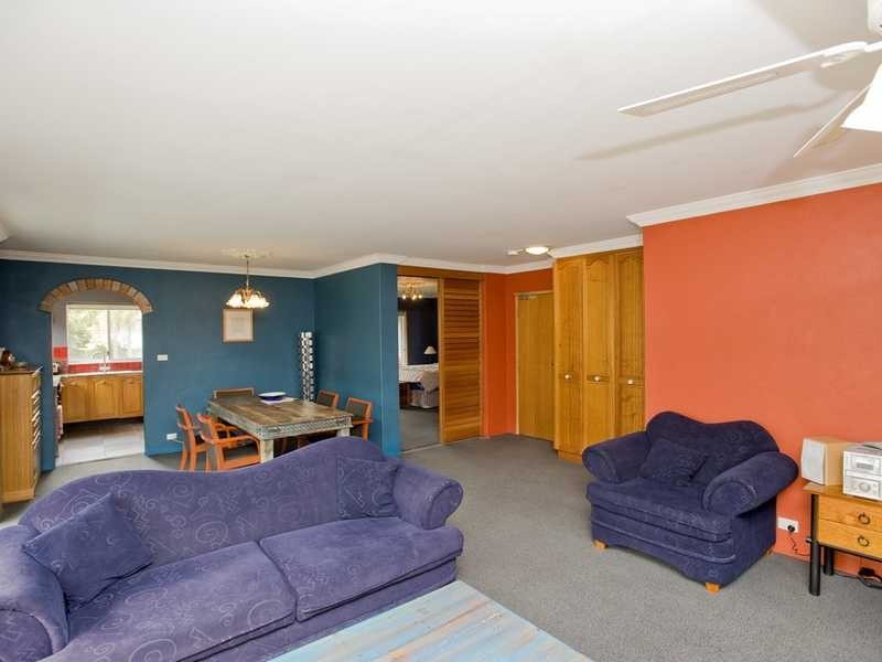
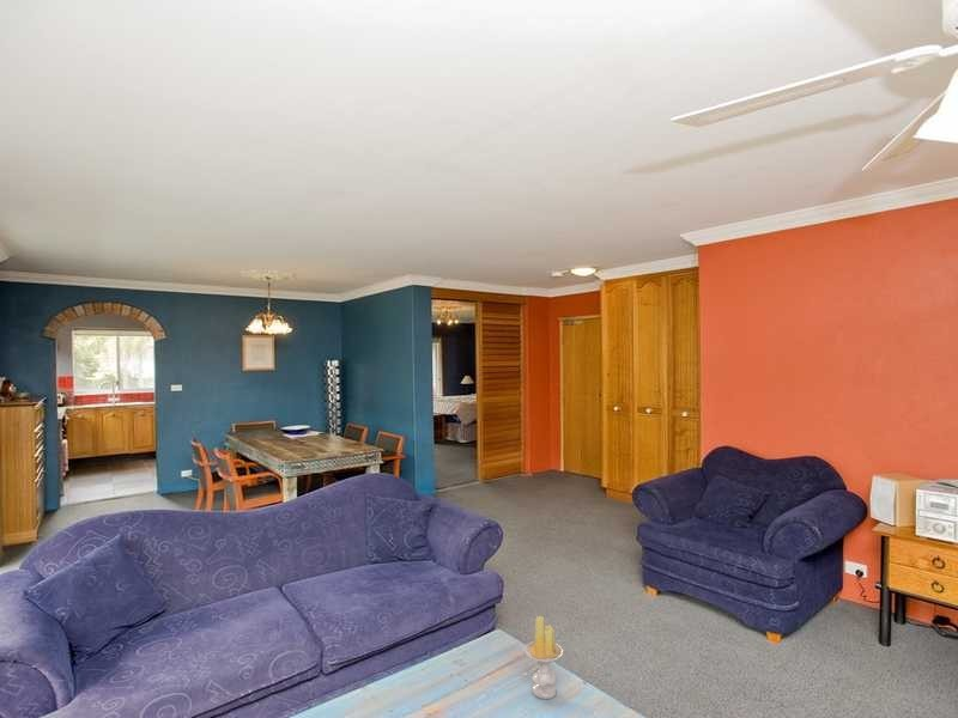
+ candle (542, 652)
